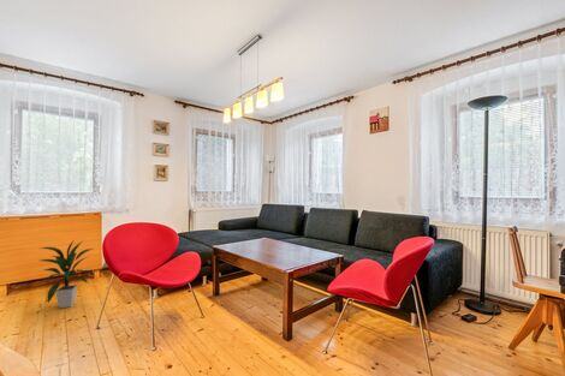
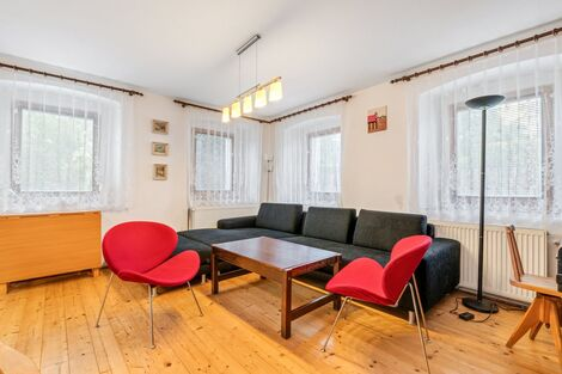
- indoor plant (65, 273)
